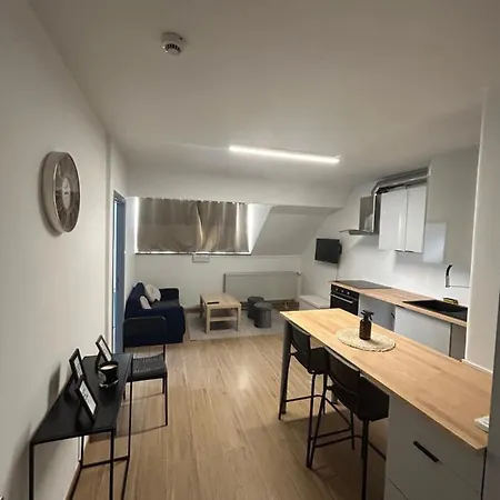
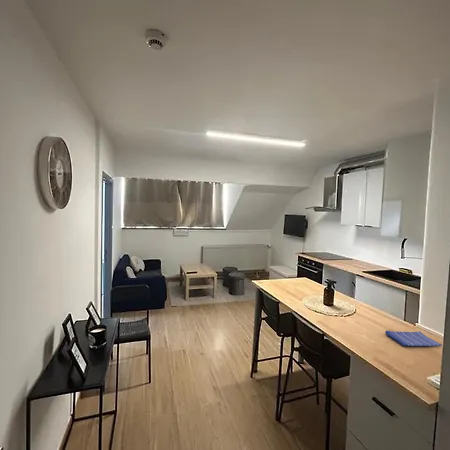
+ dish towel (411, 338)
